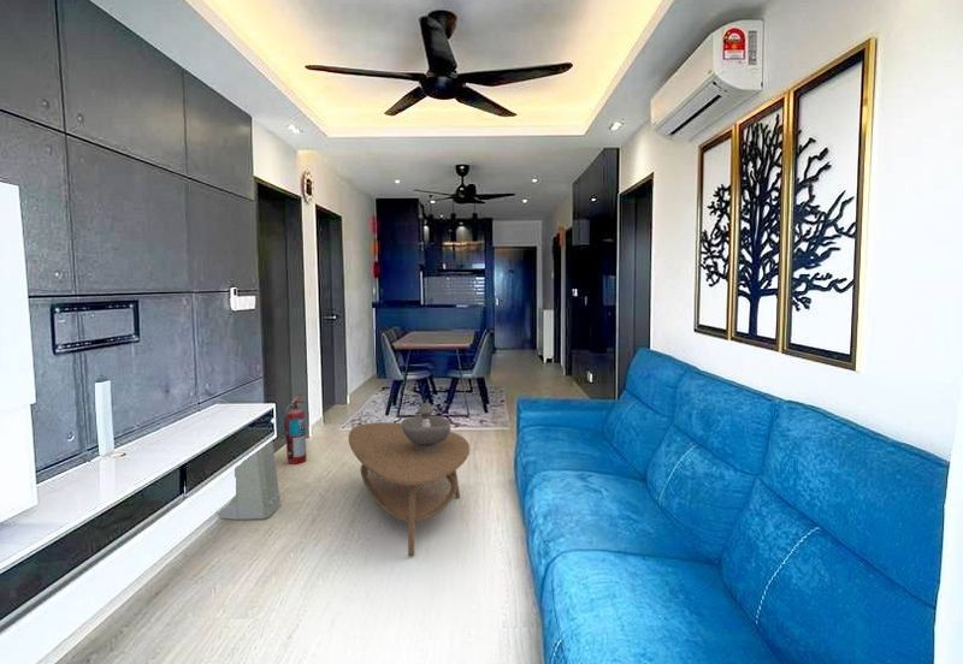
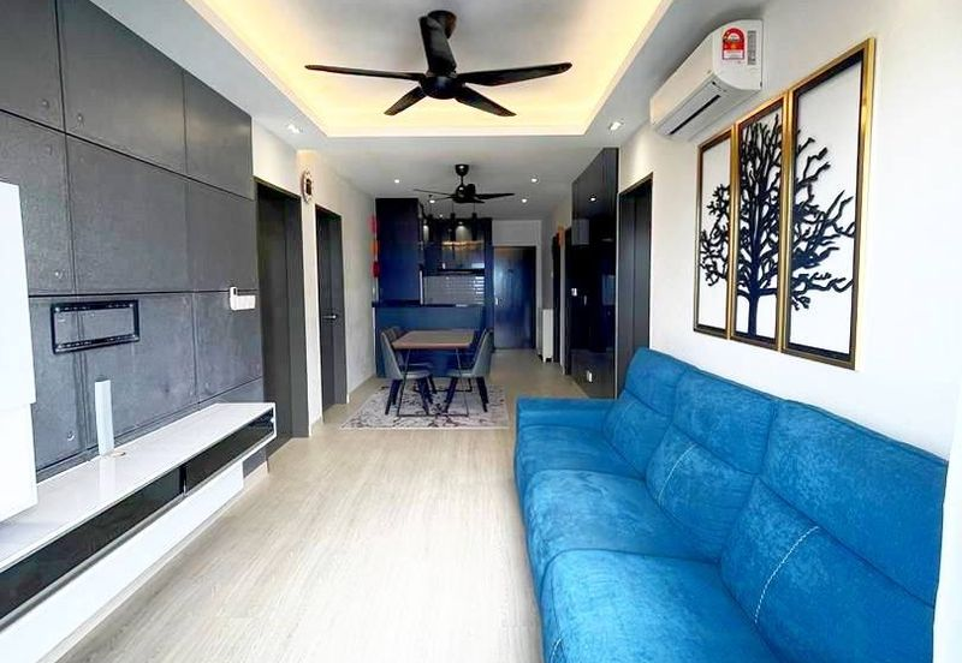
- air purifier (246, 462)
- fire extinguisher (295, 428)
- decorative bowl (425, 425)
- coffee table (410, 475)
